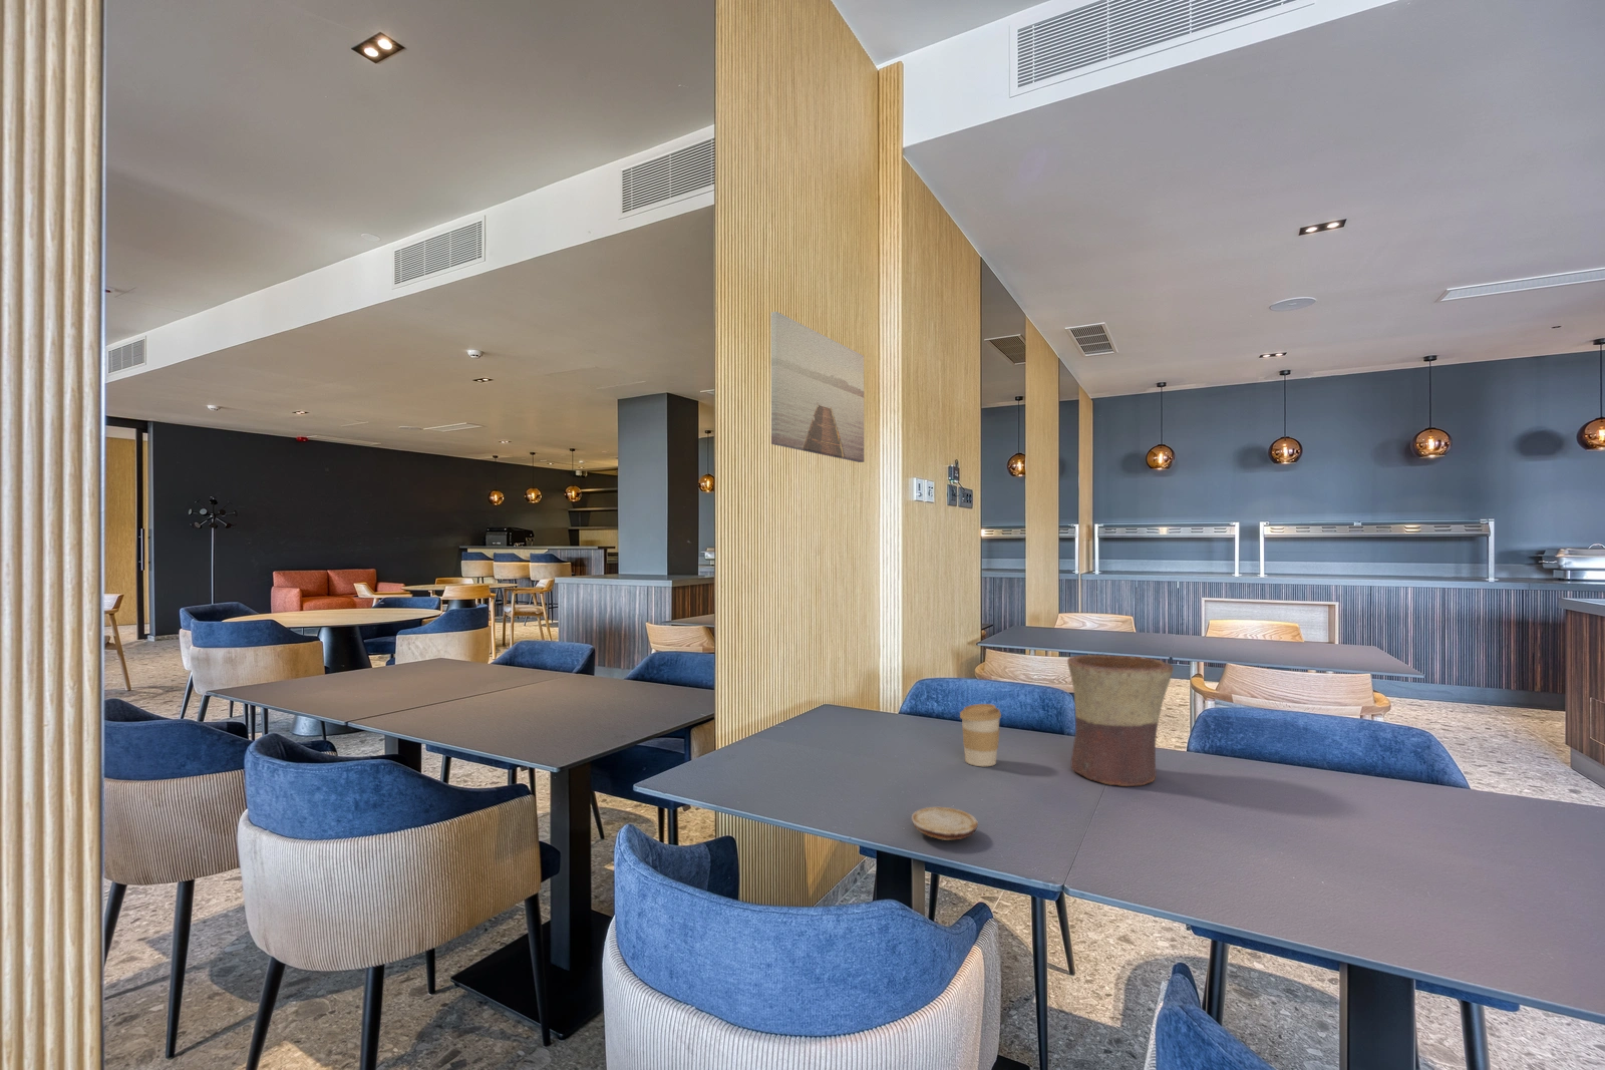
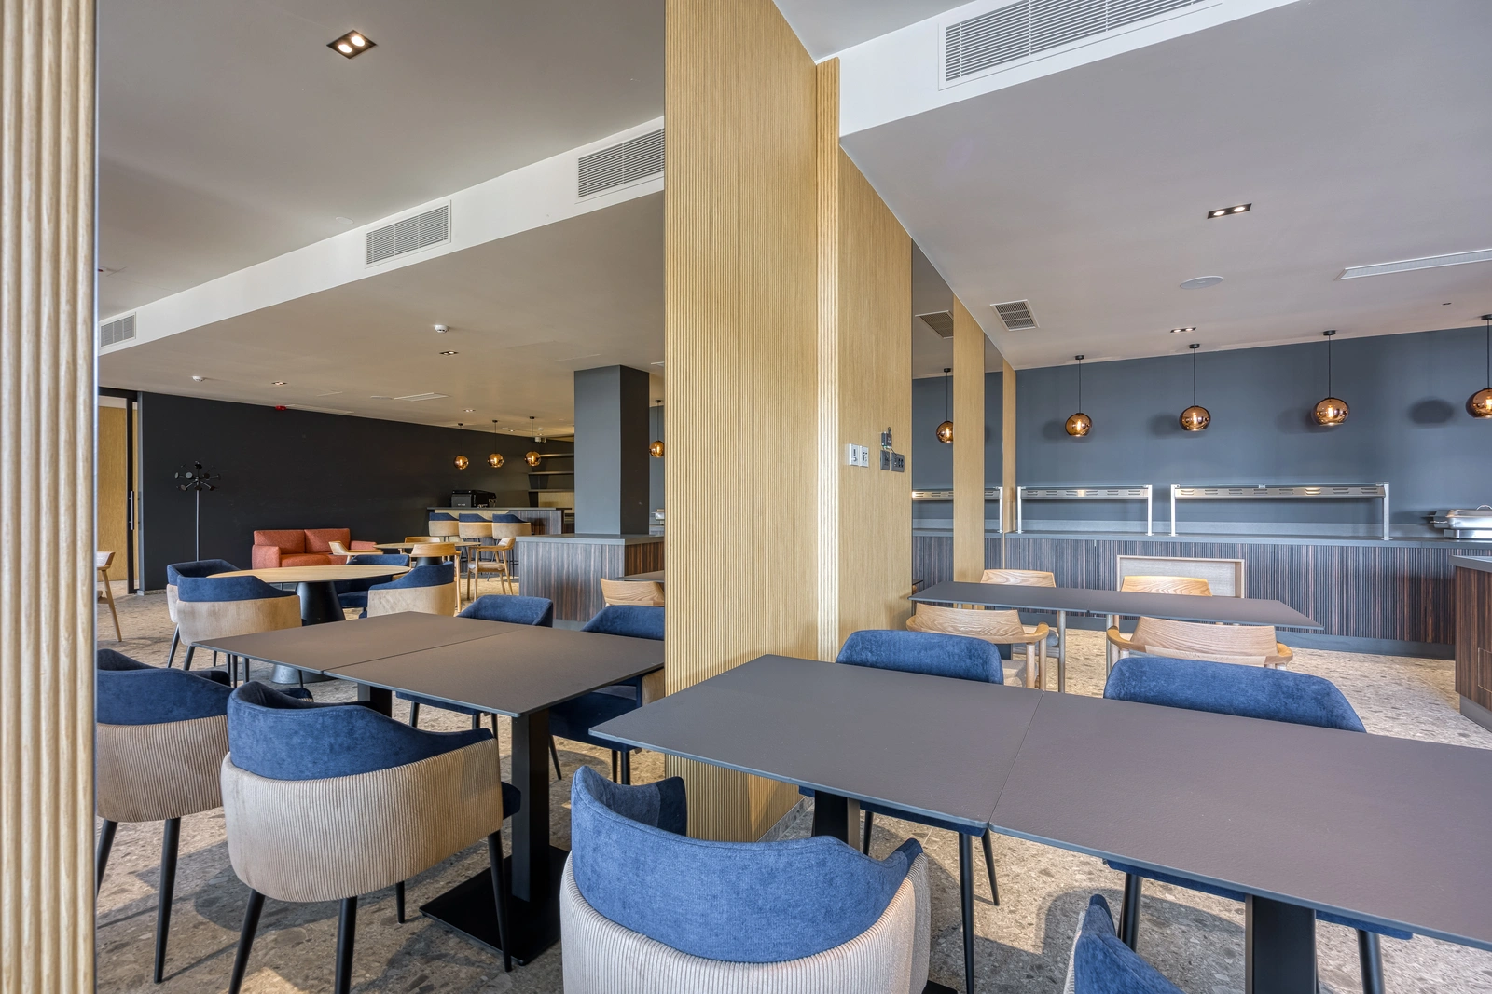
- wall art (822, 395)
- flower pot (1119, 717)
- coffee cup (980, 733)
- wood slice (943, 825)
